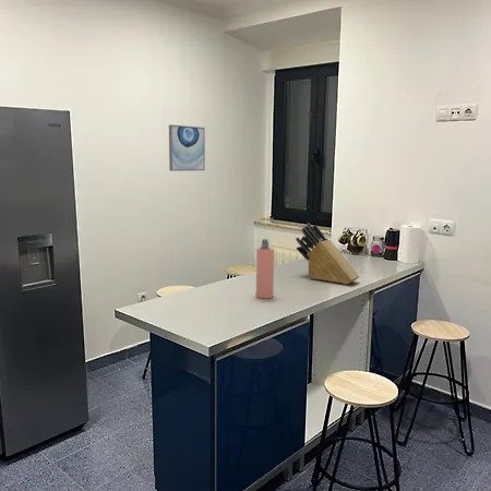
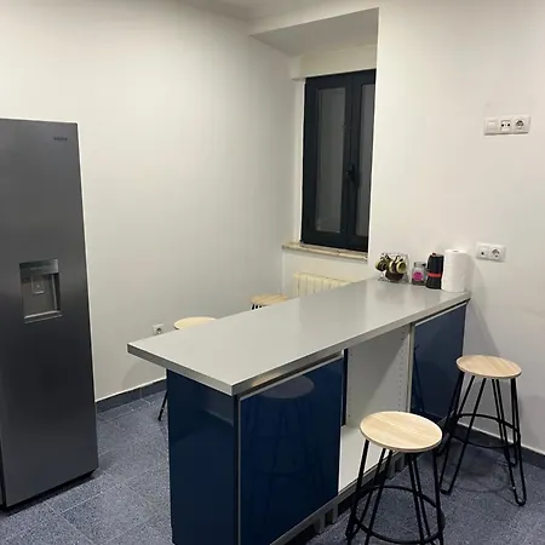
- wall art (187, 148)
- knife block (326, 251)
- spray bottle (264, 267)
